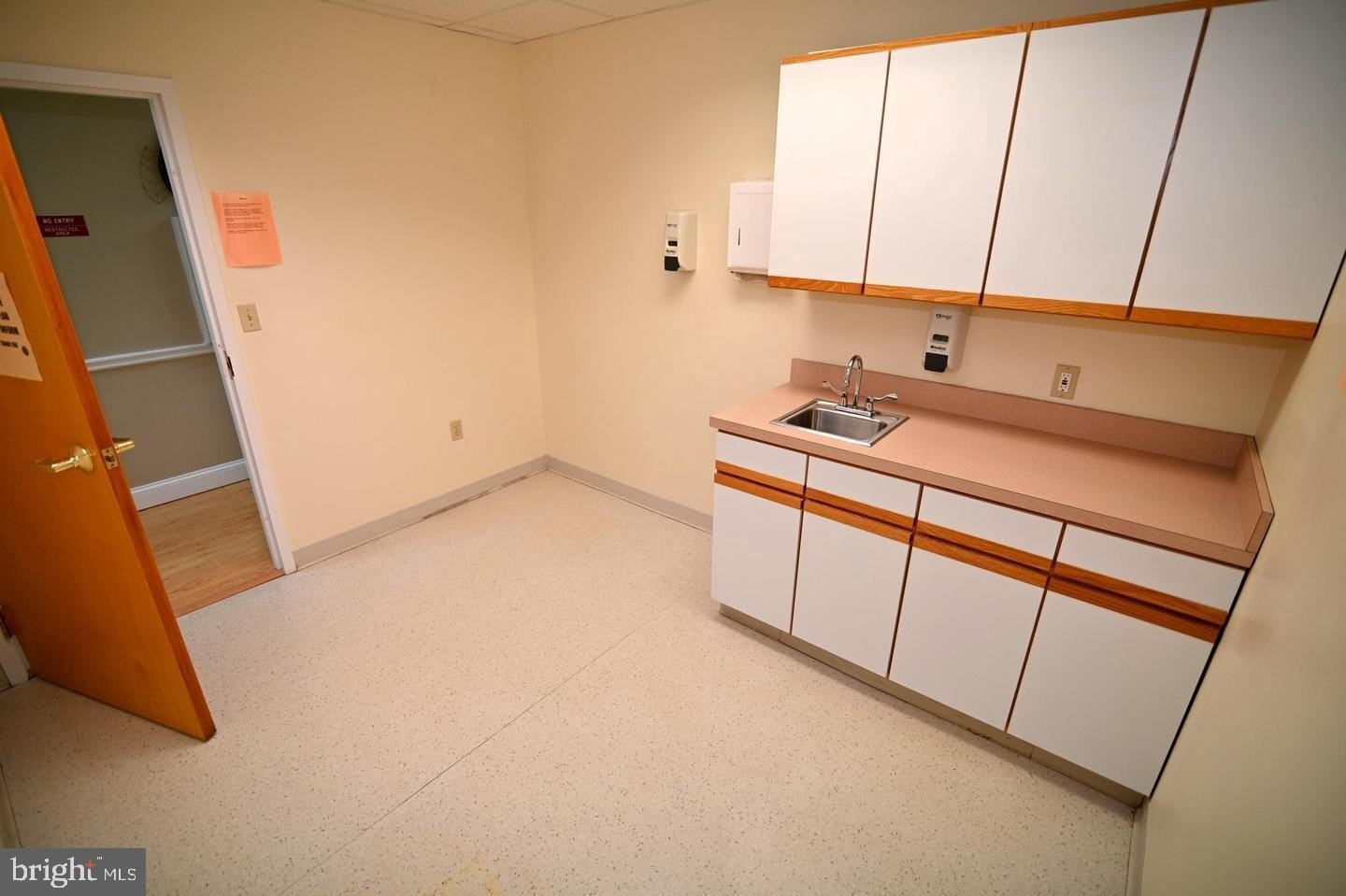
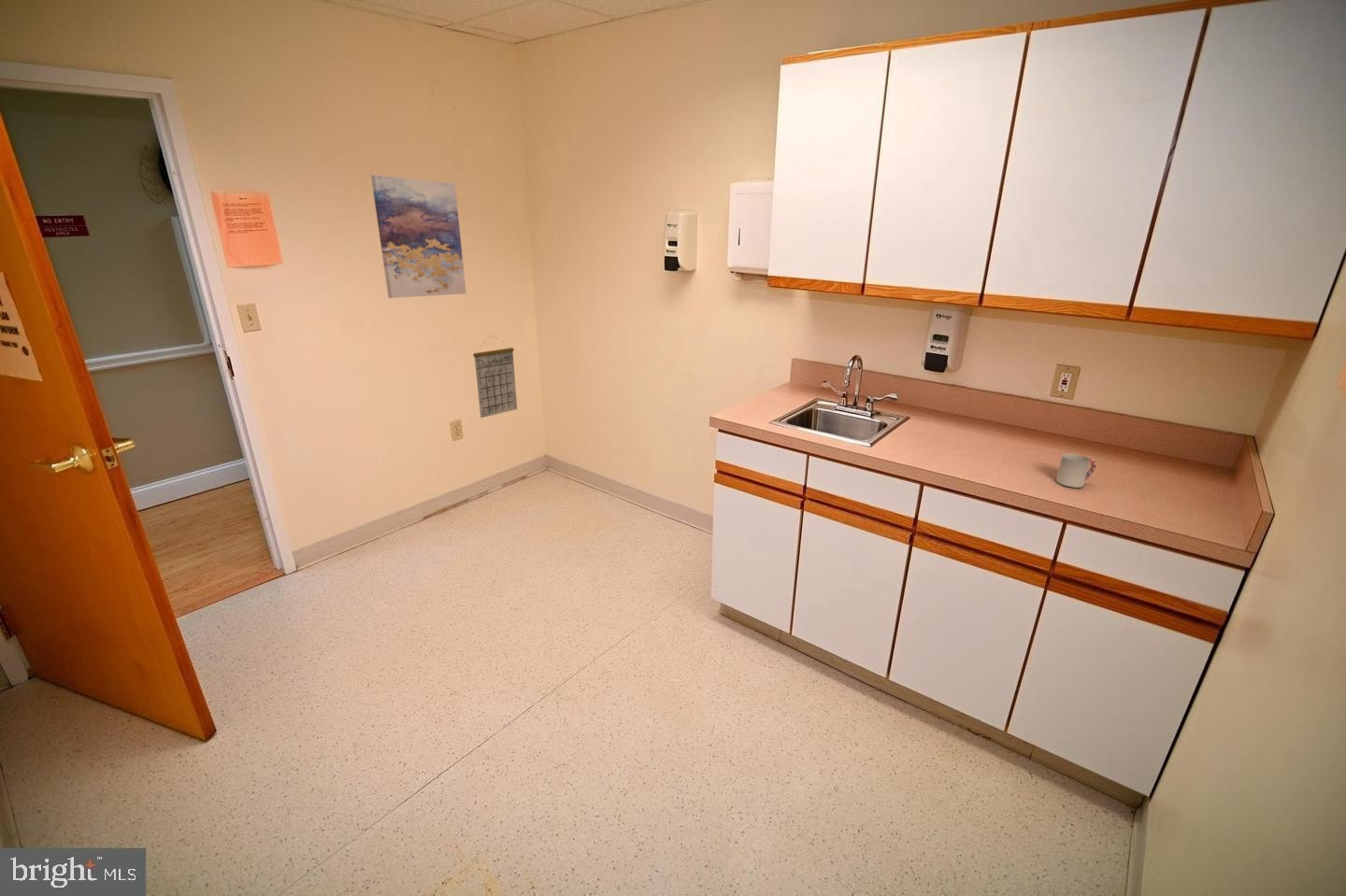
+ wall art (422, 239)
+ cup (1078, 470)
+ calendar (495, 375)
